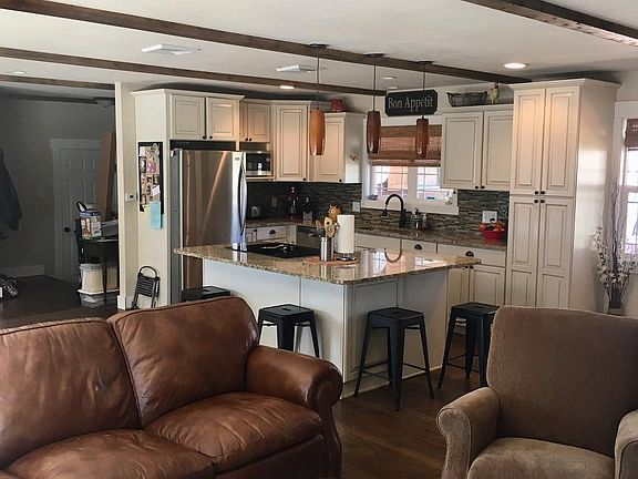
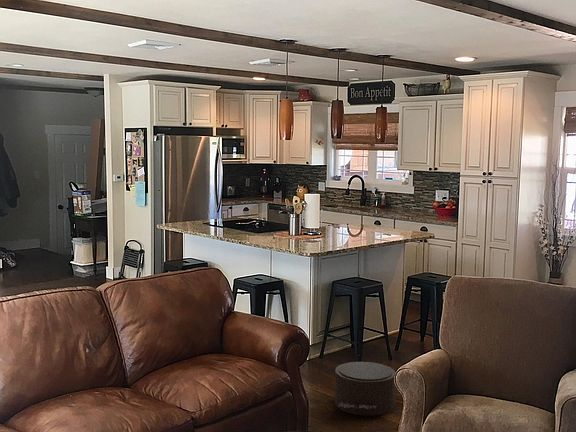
+ pouf (359, 386)
